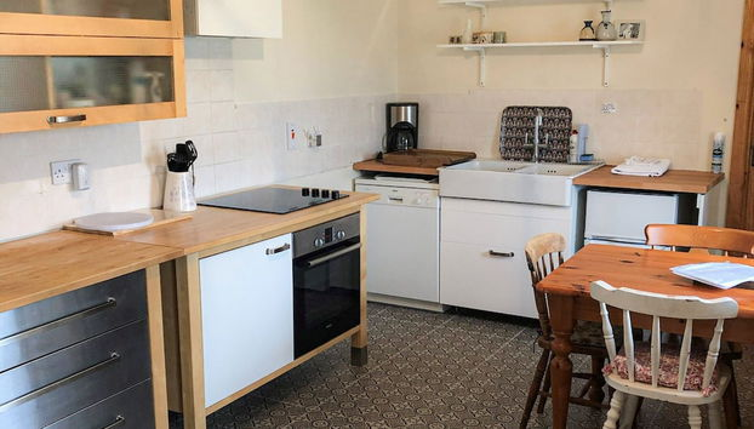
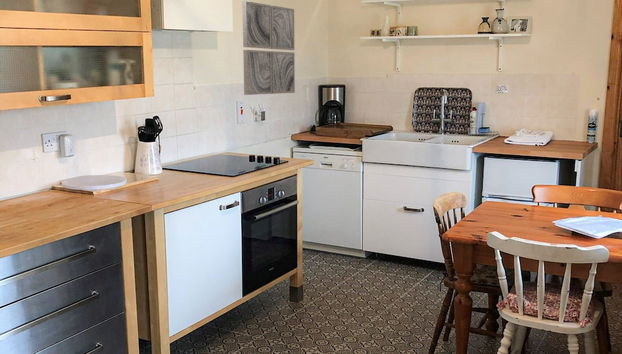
+ wall art (270, 51)
